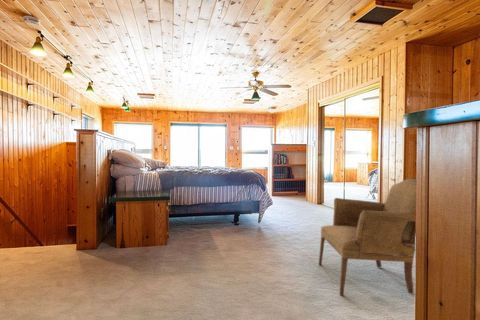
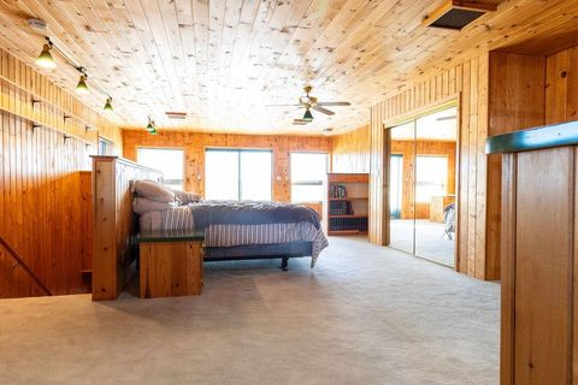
- armchair (372, 228)
